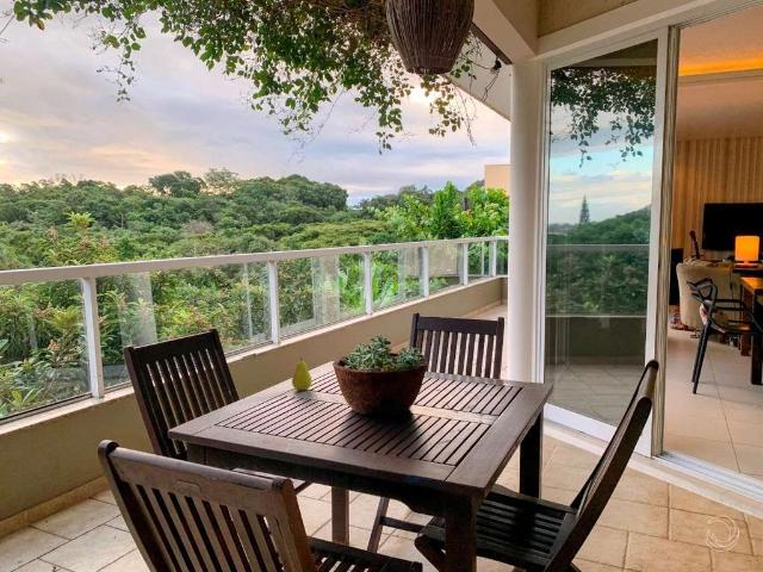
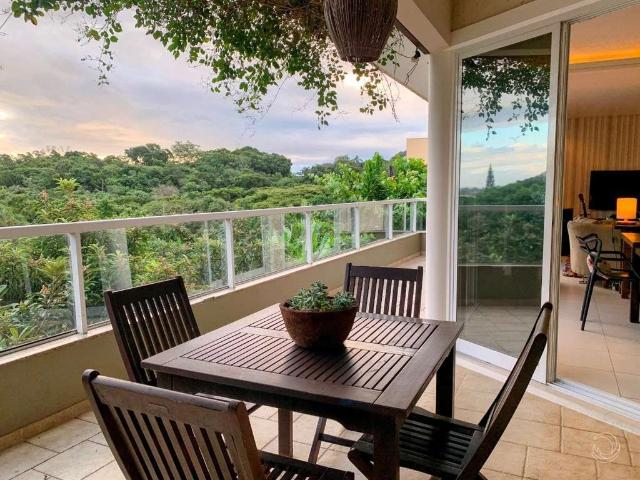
- fruit (302, 373)
